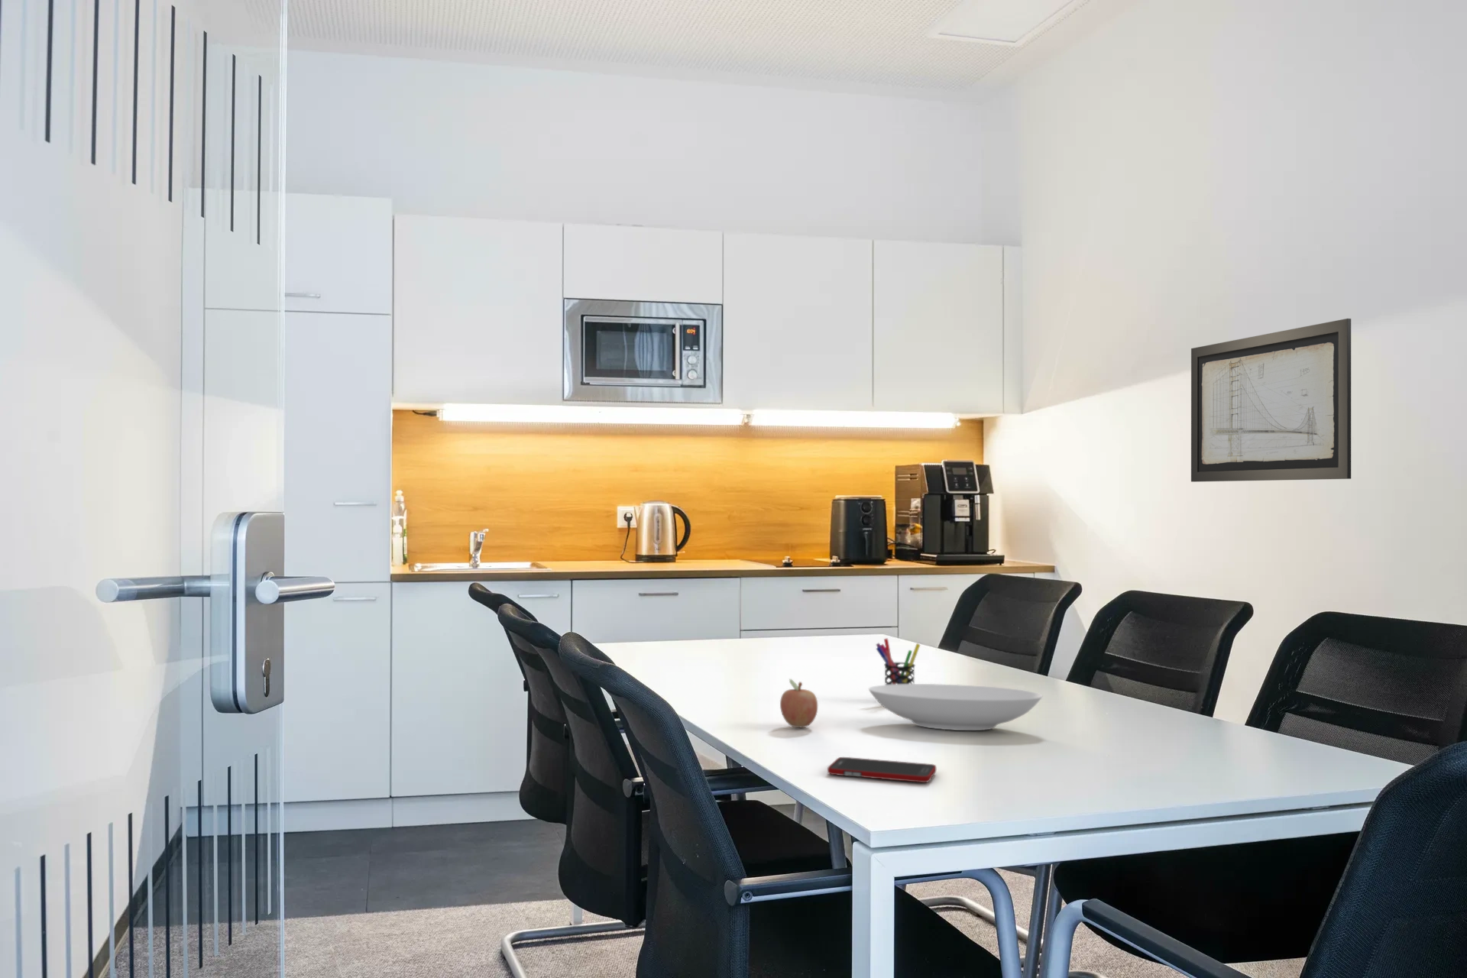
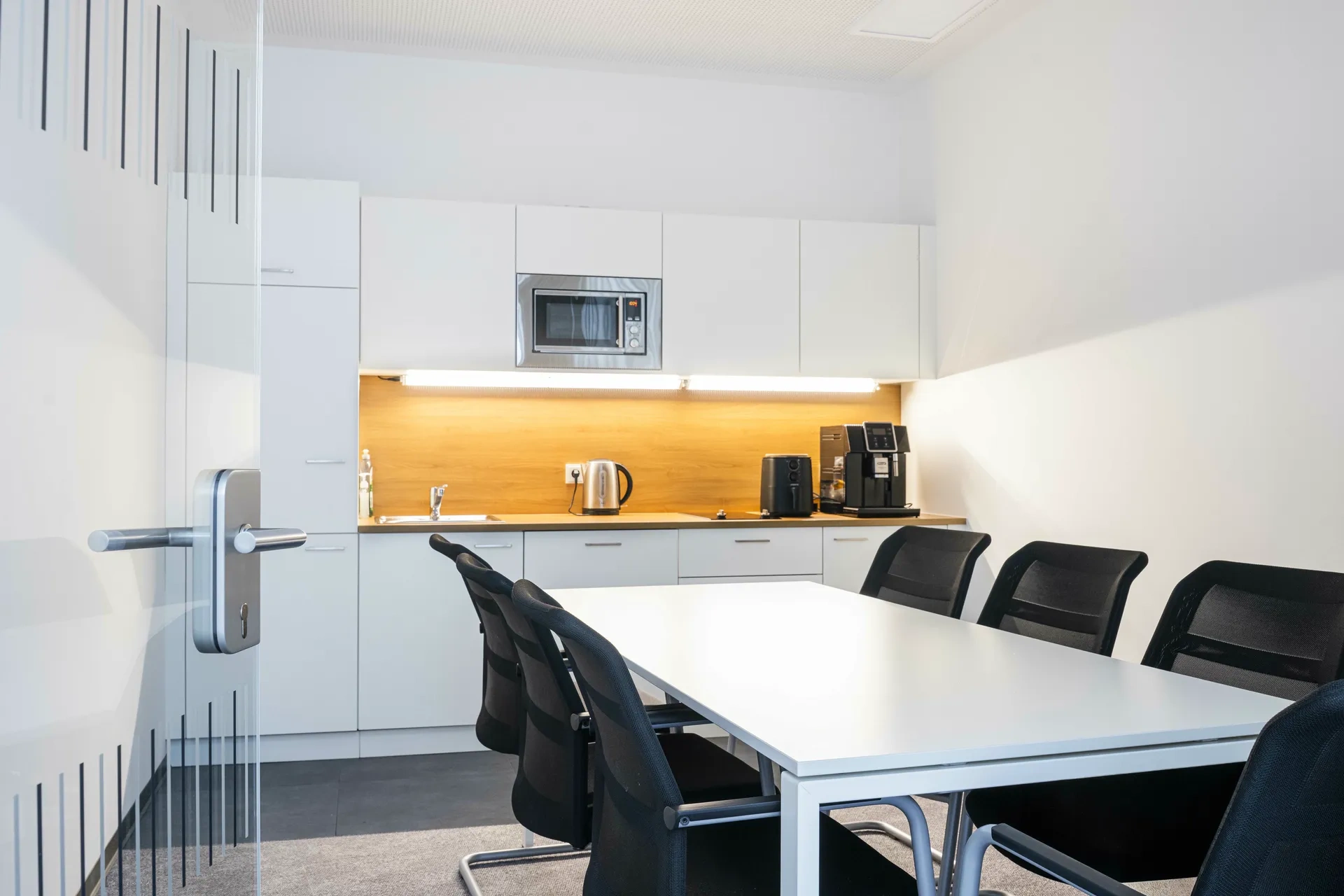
- cell phone (882, 770)
- wall art (1264, 407)
- pen holder (899, 669)
- bowl (954, 709)
- fruit (799, 703)
